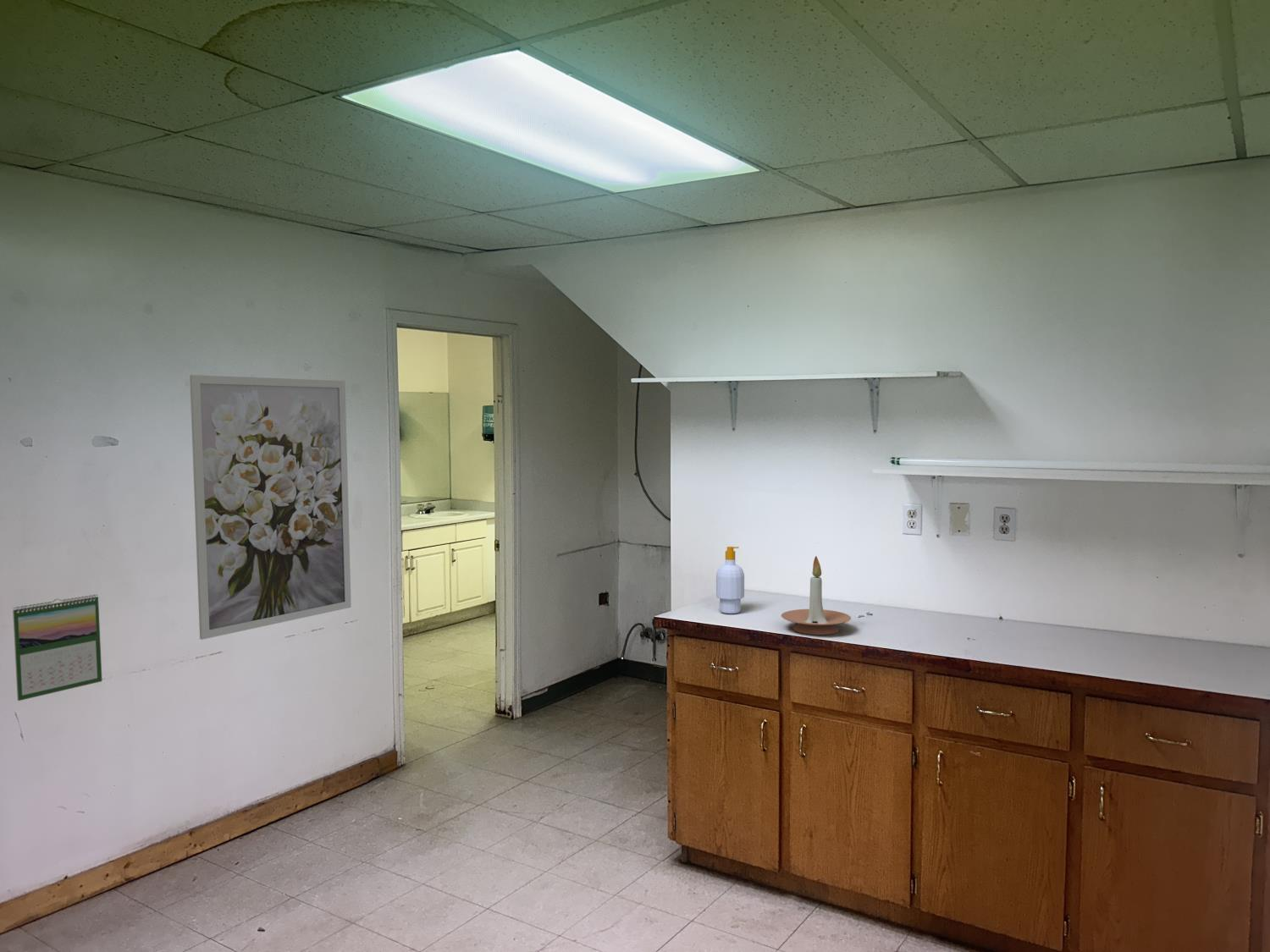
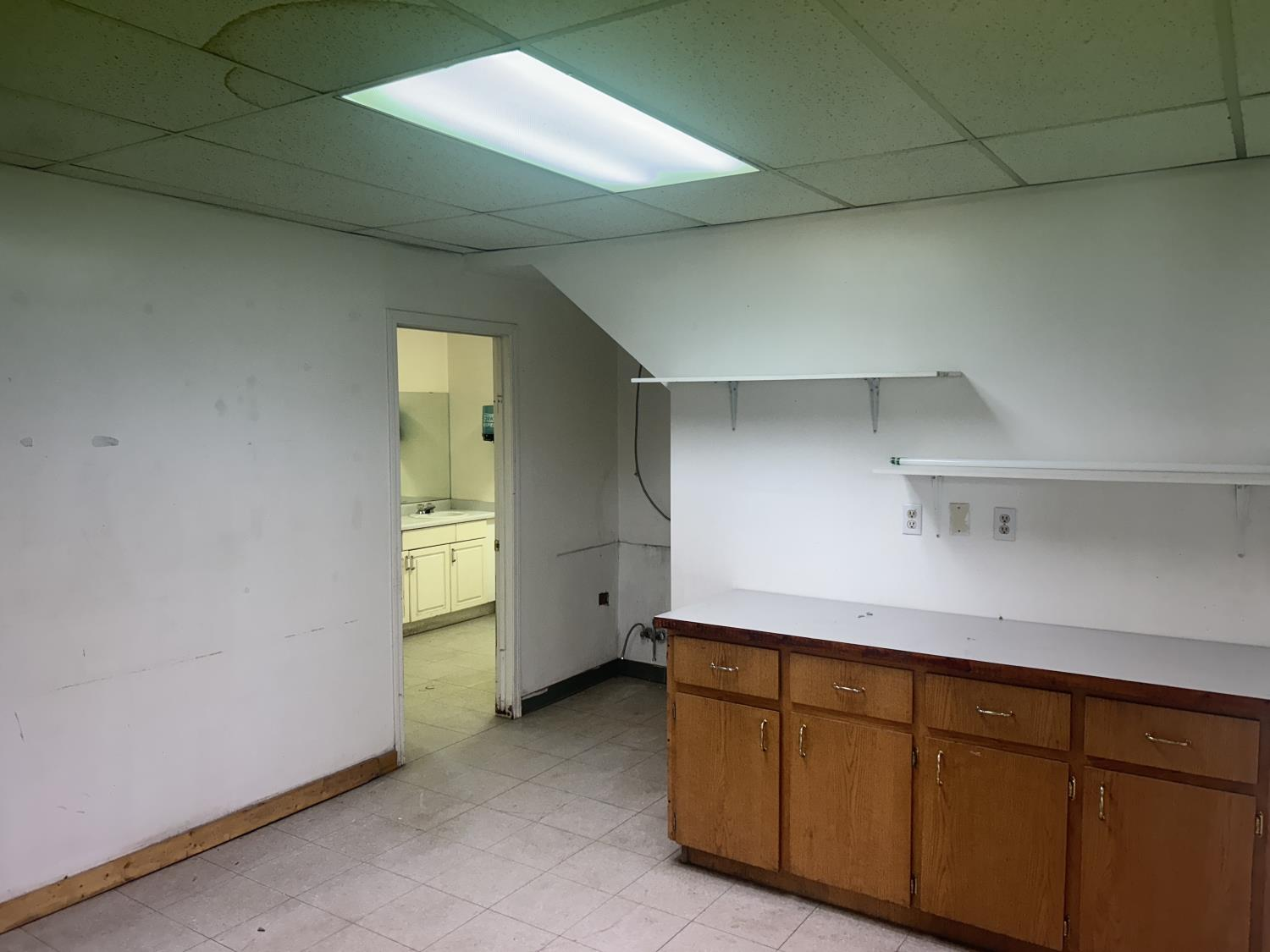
- soap bottle (730, 579)
- wall art (277, 501)
- calendar (58, 645)
- candle holder (815, 592)
